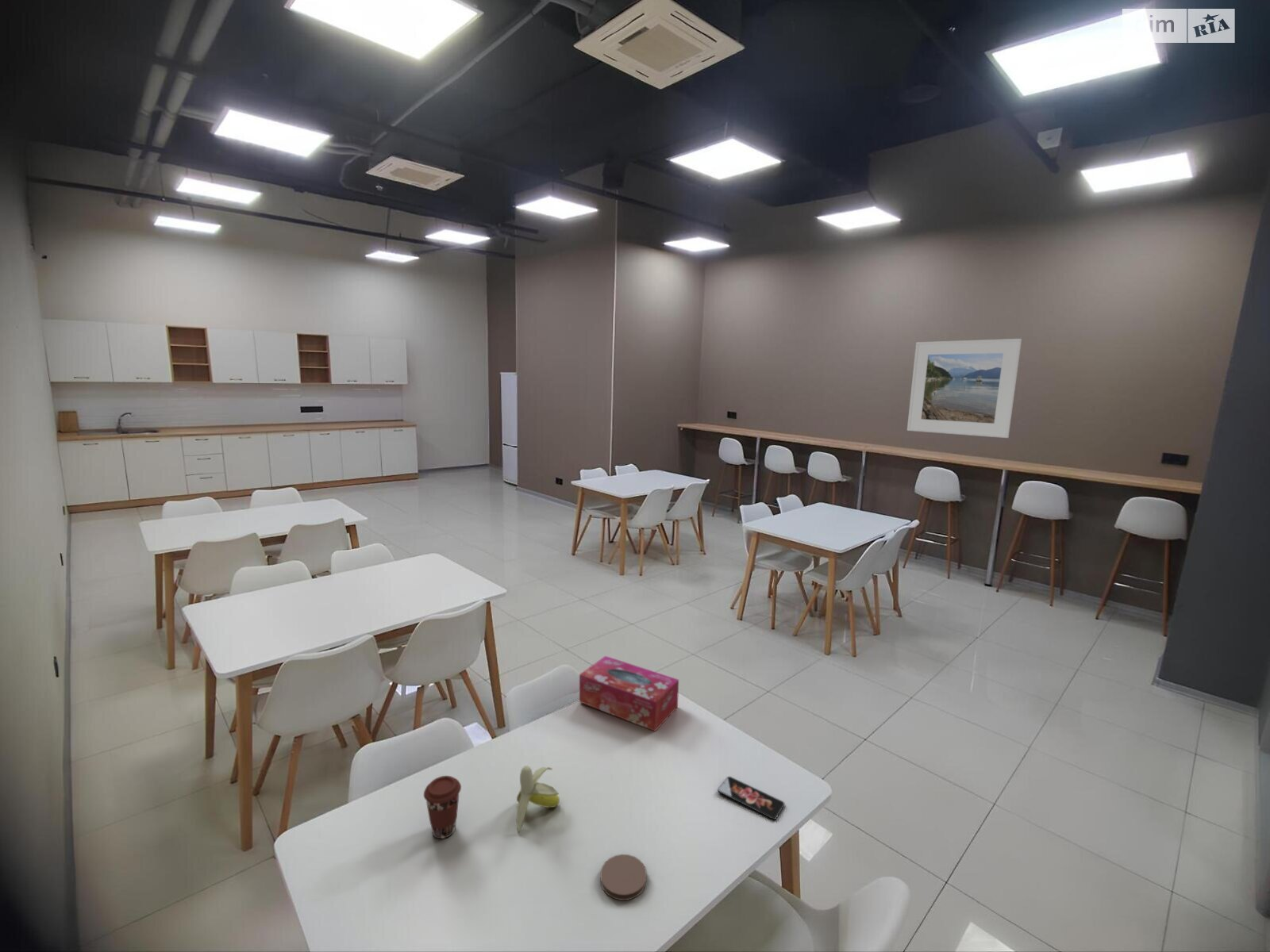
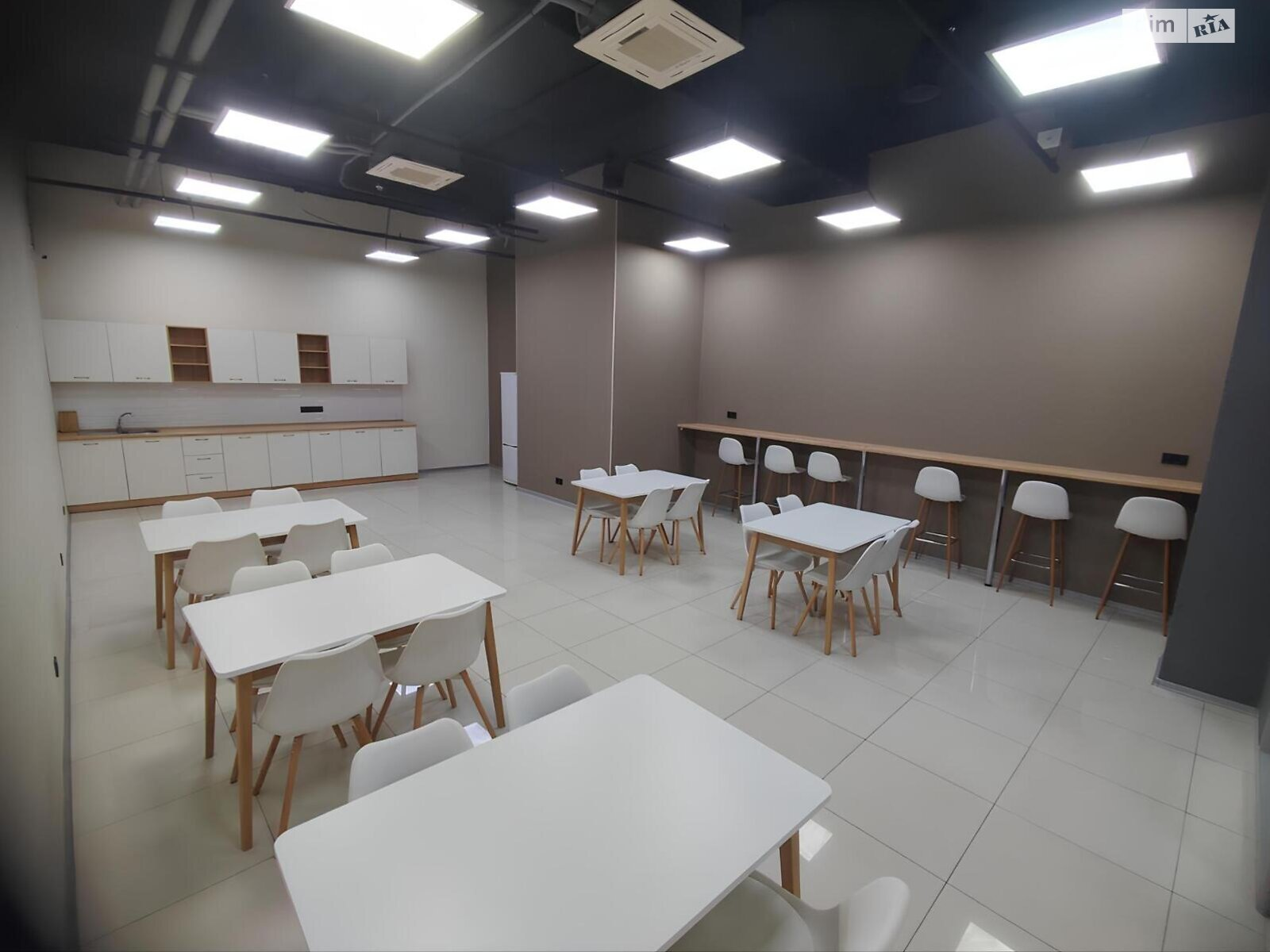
- banana (537, 787)
- coaster (623, 876)
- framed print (960, 387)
- smartphone (750, 797)
- coffee cup (443, 808)
- tissue box (628, 690)
